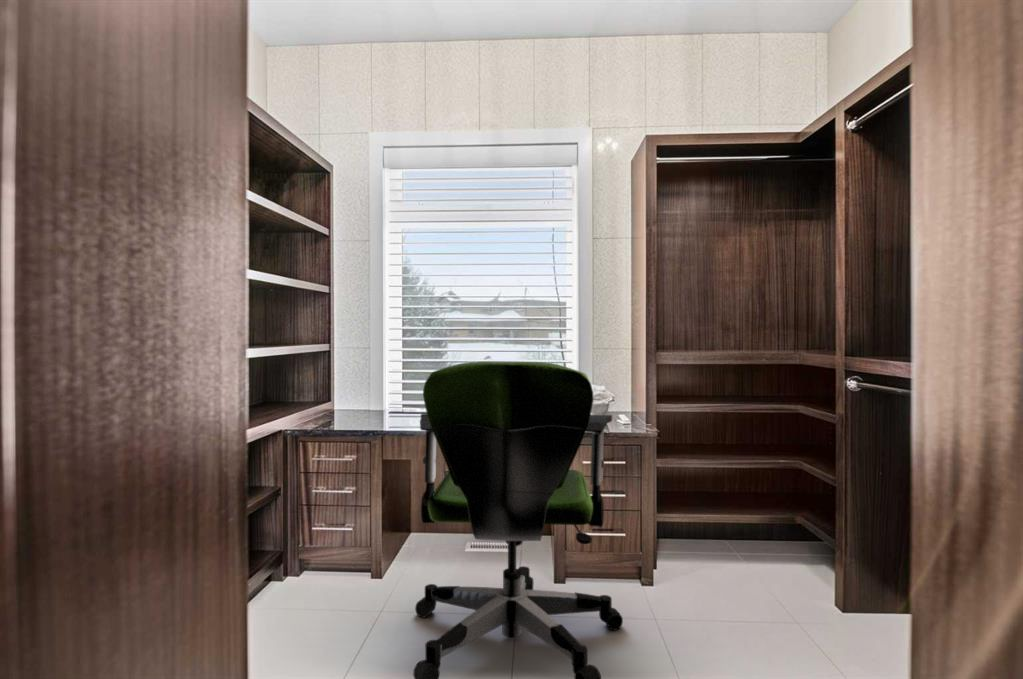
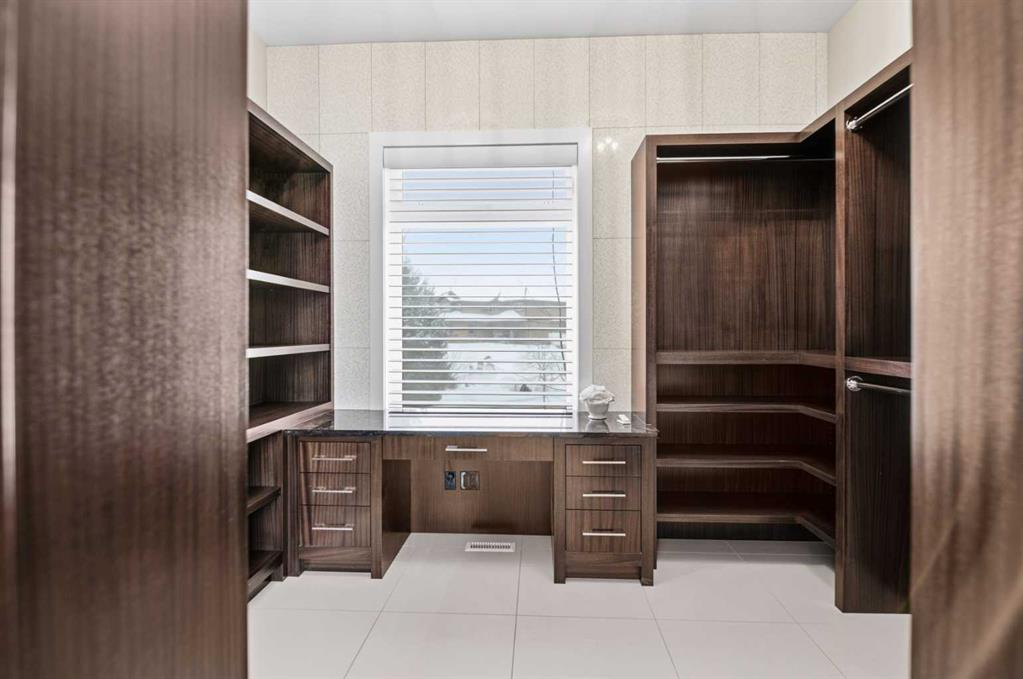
- office chair (515, 495)
